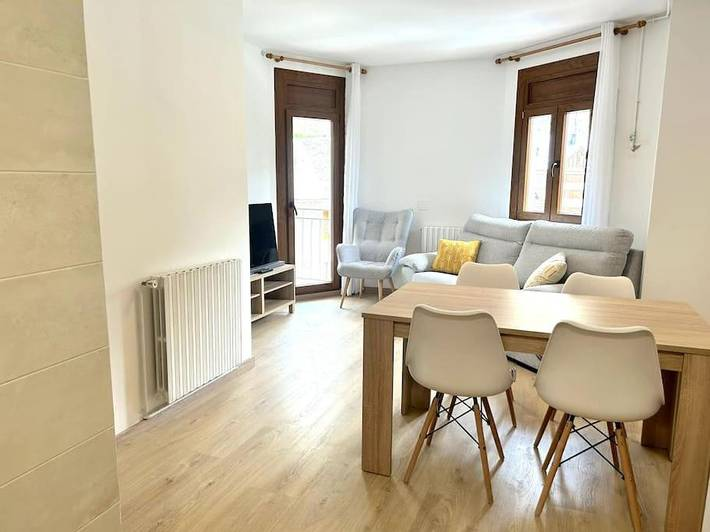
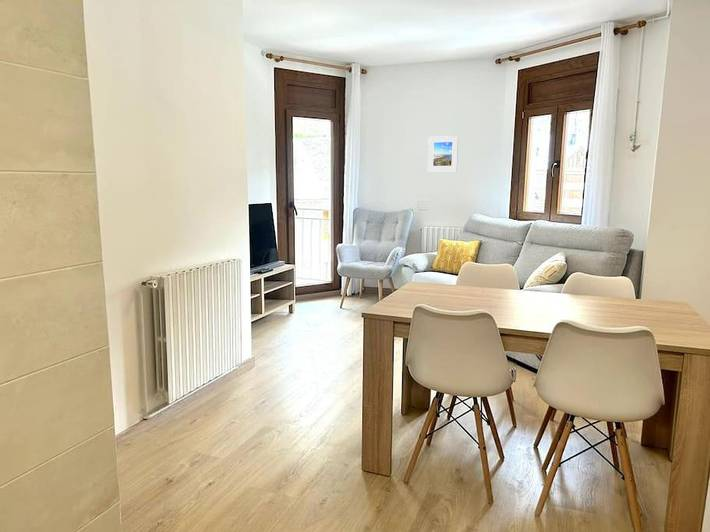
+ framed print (442, 154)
